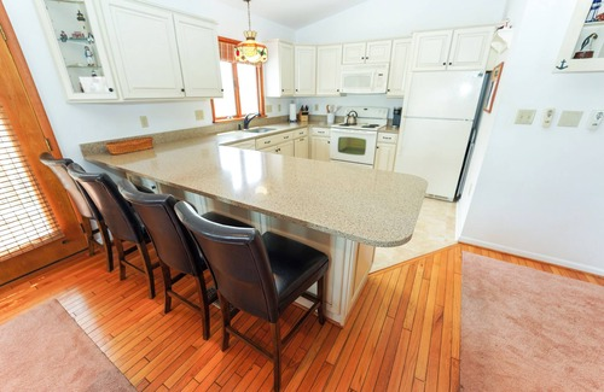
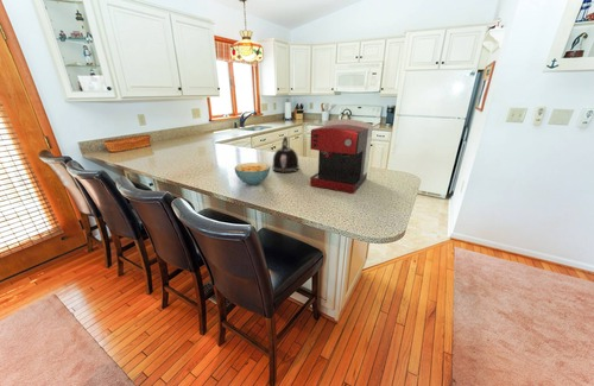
+ coffee maker (339, 153)
+ cereal bowl (253, 175)
+ kettle (285, 152)
